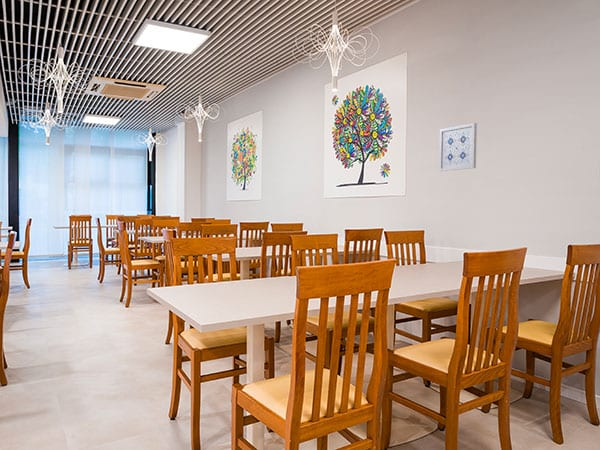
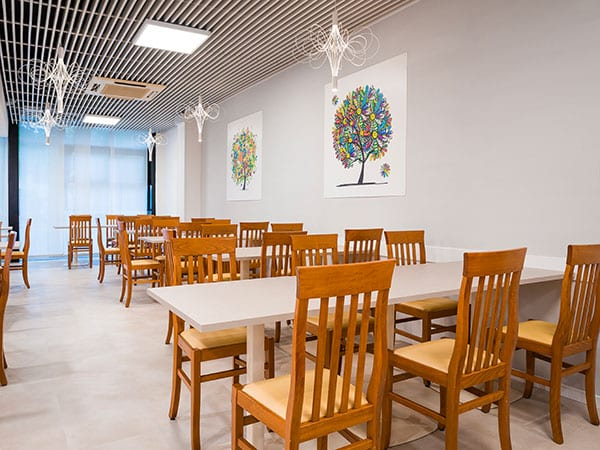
- wall art (457, 148)
